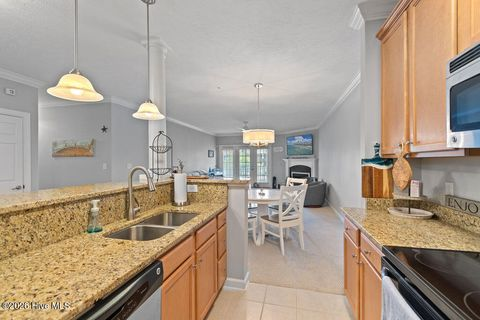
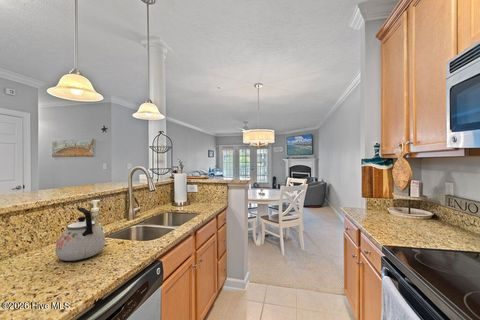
+ kettle (81, 231)
